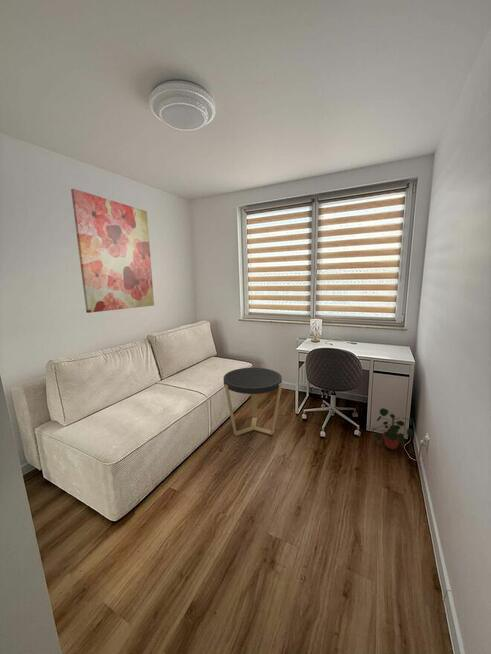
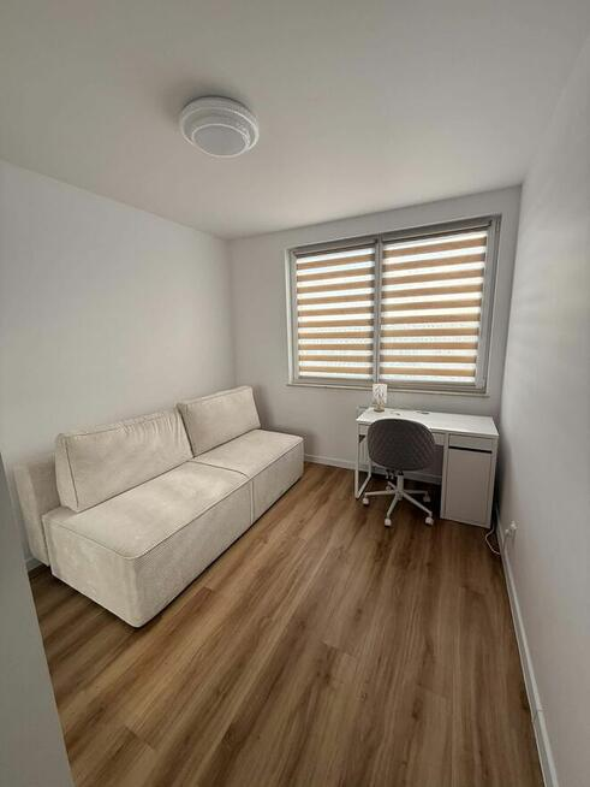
- potted plant (391, 428)
- wall art (119, 257)
- side table (253, 403)
